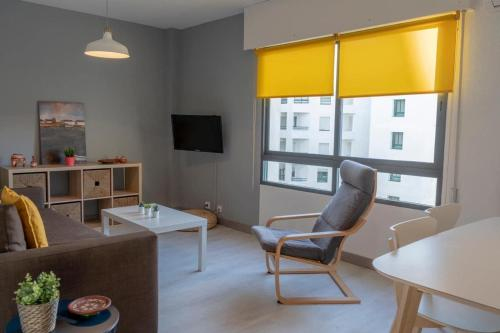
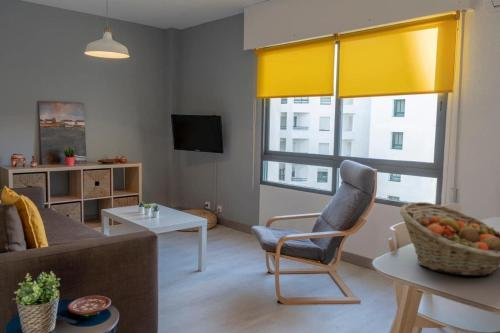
+ fruit basket (453, 235)
